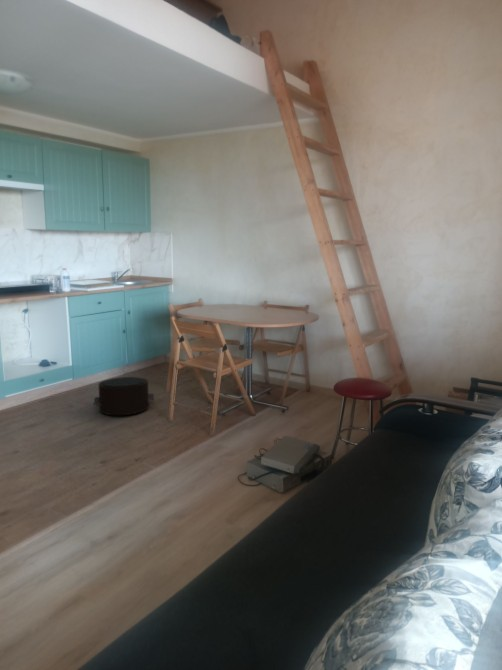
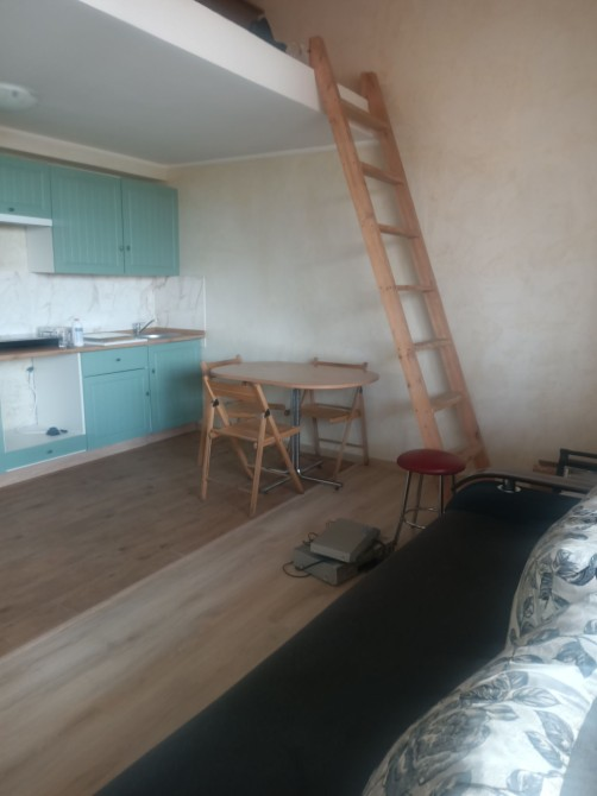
- pouf (124, 394)
